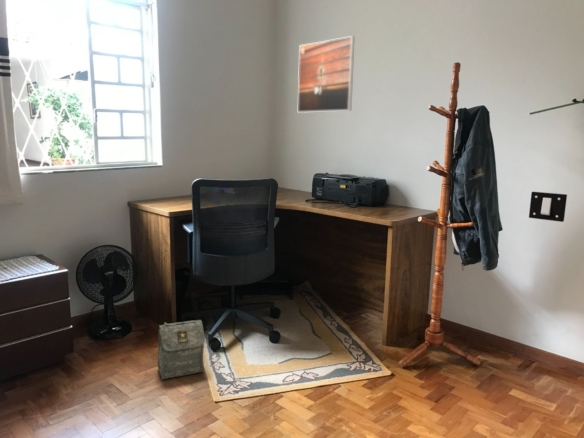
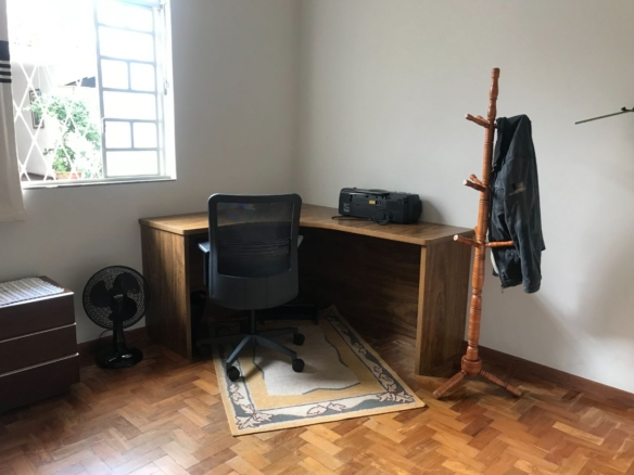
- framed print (324, 76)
- light switch (547, 206)
- bag (181, 346)
